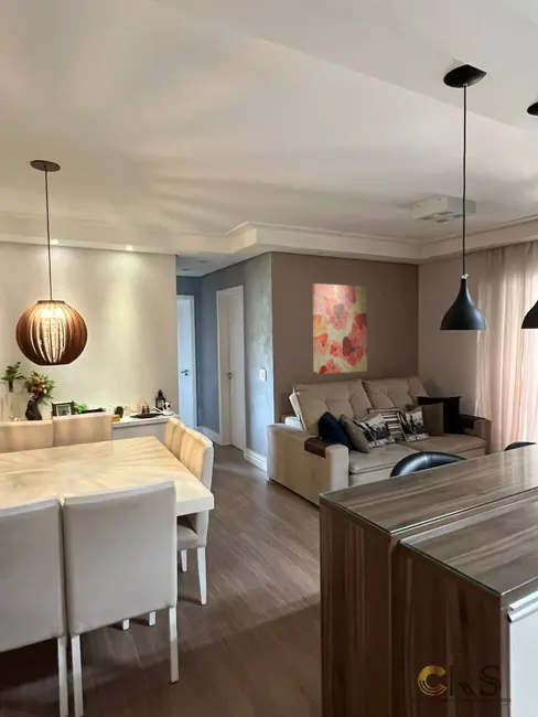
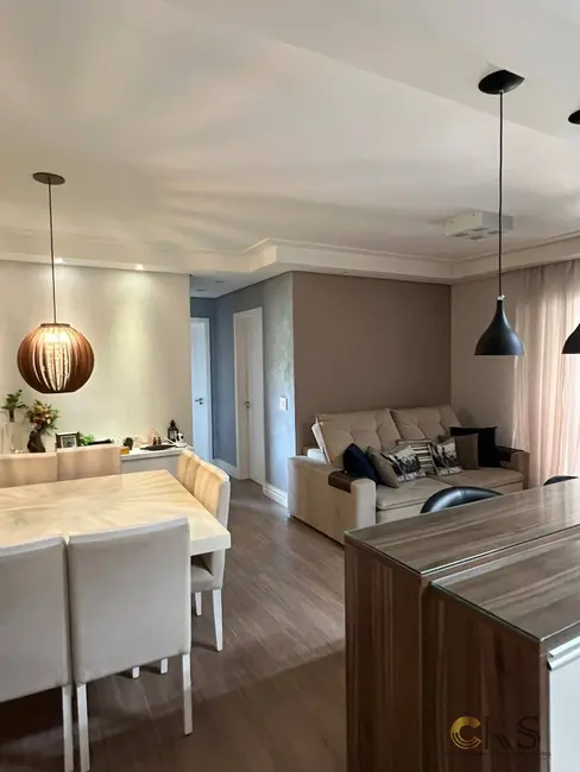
- wall art (341, 329)
